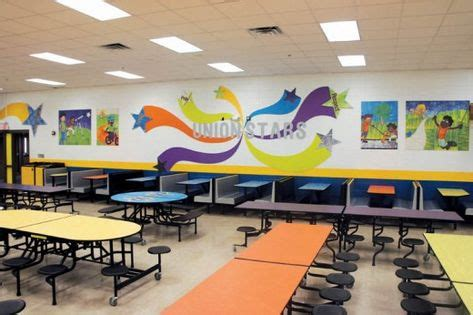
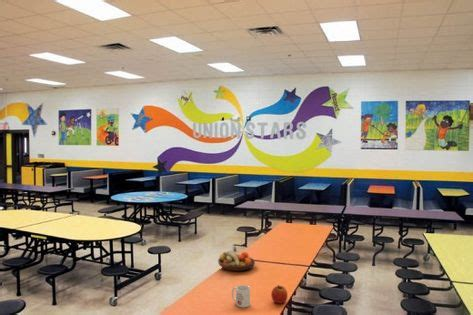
+ mug (240, 295)
+ apple (279, 293)
+ fruit bowl (236, 259)
